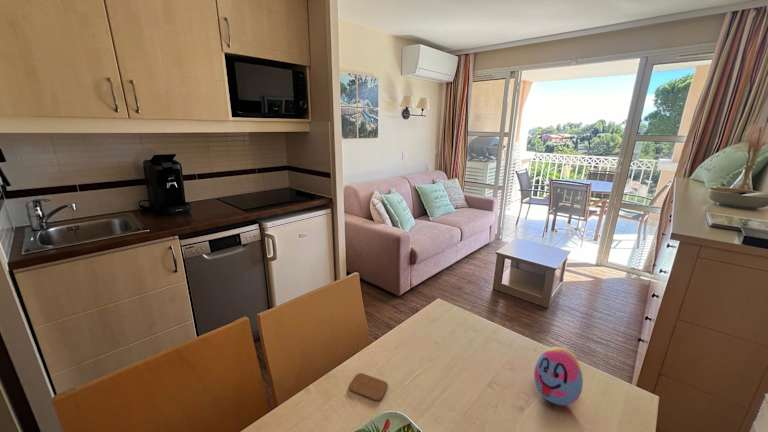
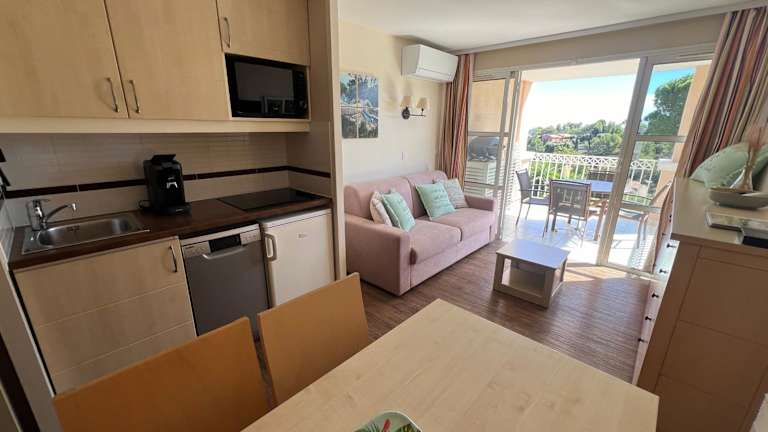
- coaster (368, 386)
- decorative egg (558, 374)
